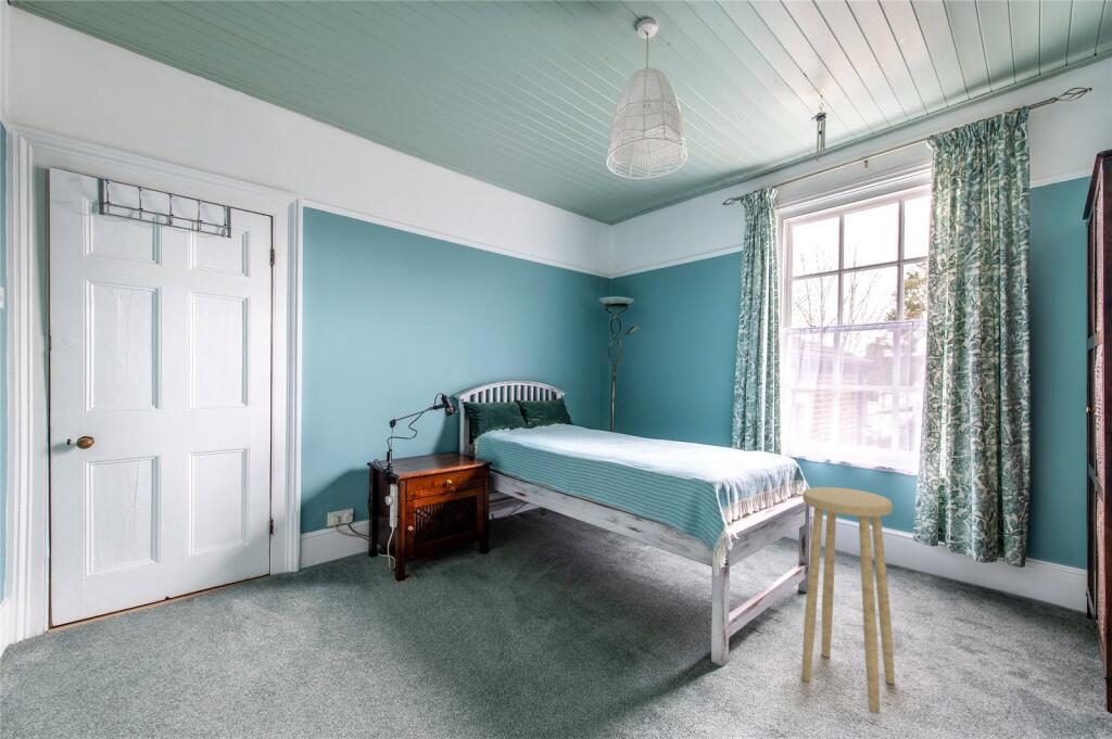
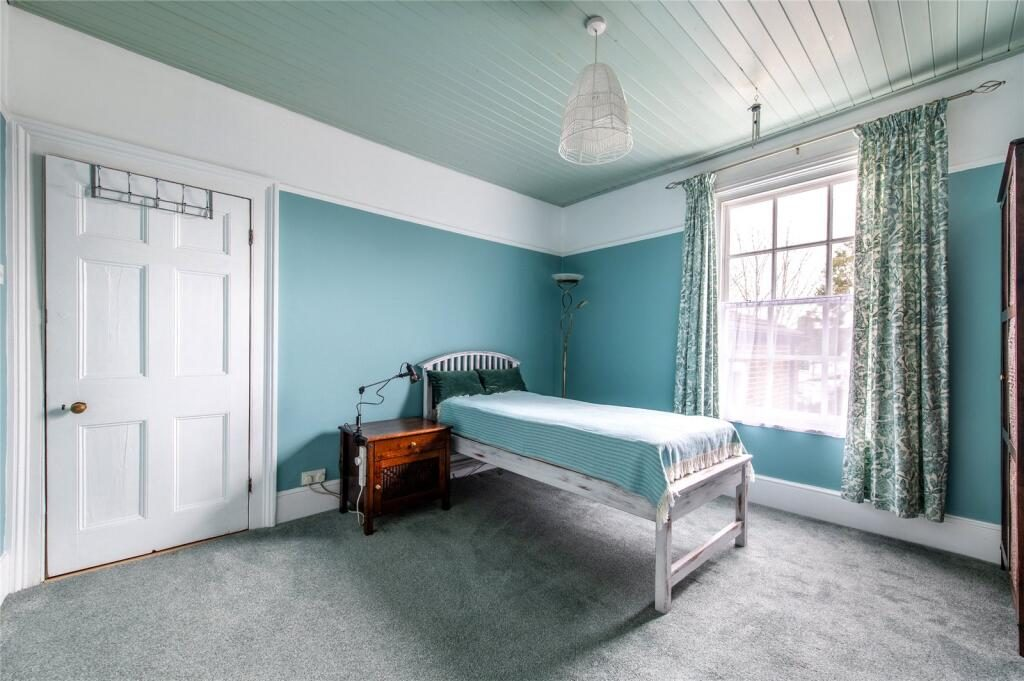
- stool (833, 588)
